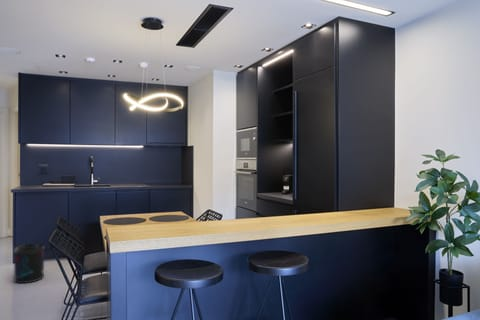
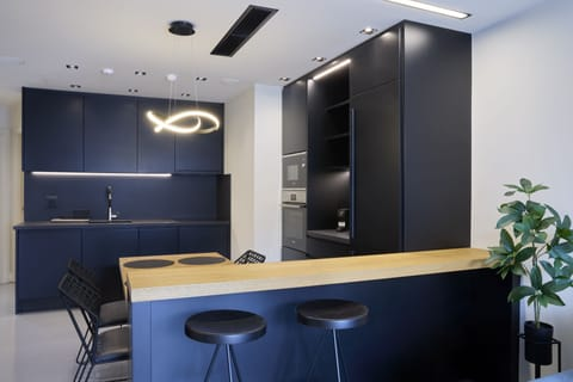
- supplement container (29, 262)
